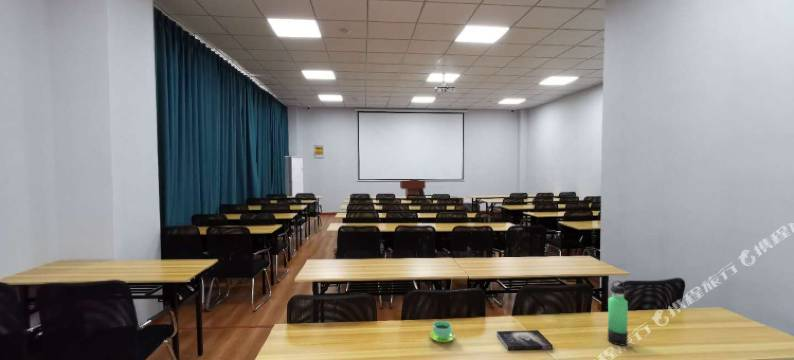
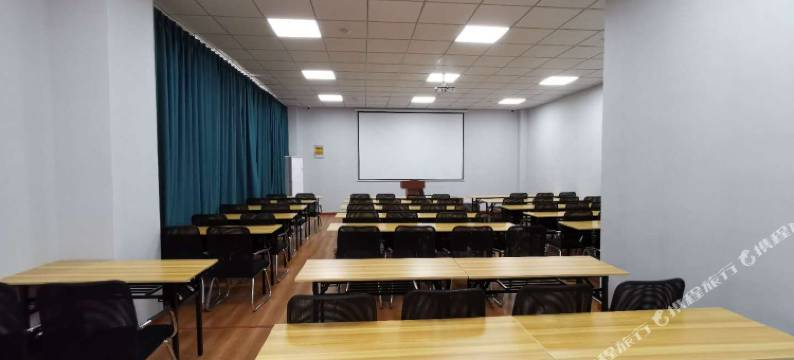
- cup (442, 331)
- thermos bottle (617, 311)
- book (523, 339)
